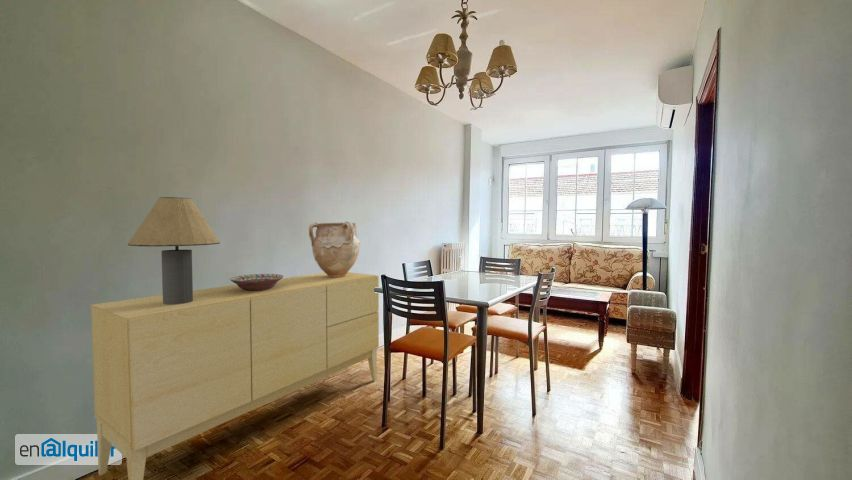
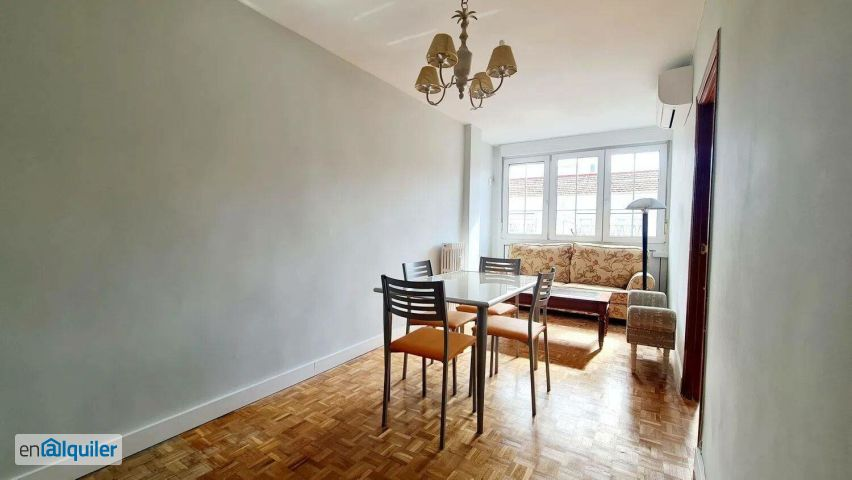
- table lamp (176, 250)
- vase (337, 248)
- sideboard (269, 352)
- decorative bowl (257, 282)
